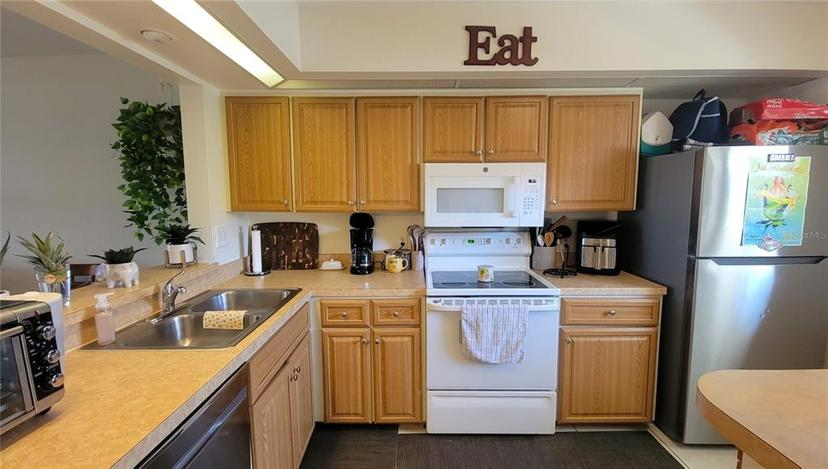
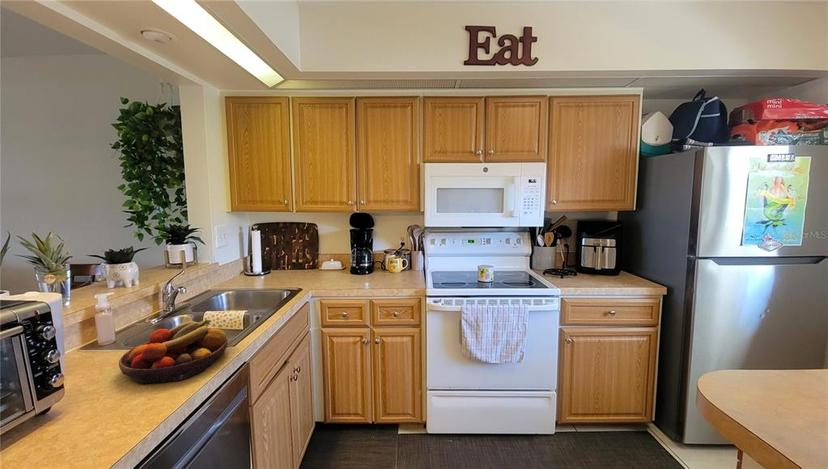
+ fruit bowl (176, 344)
